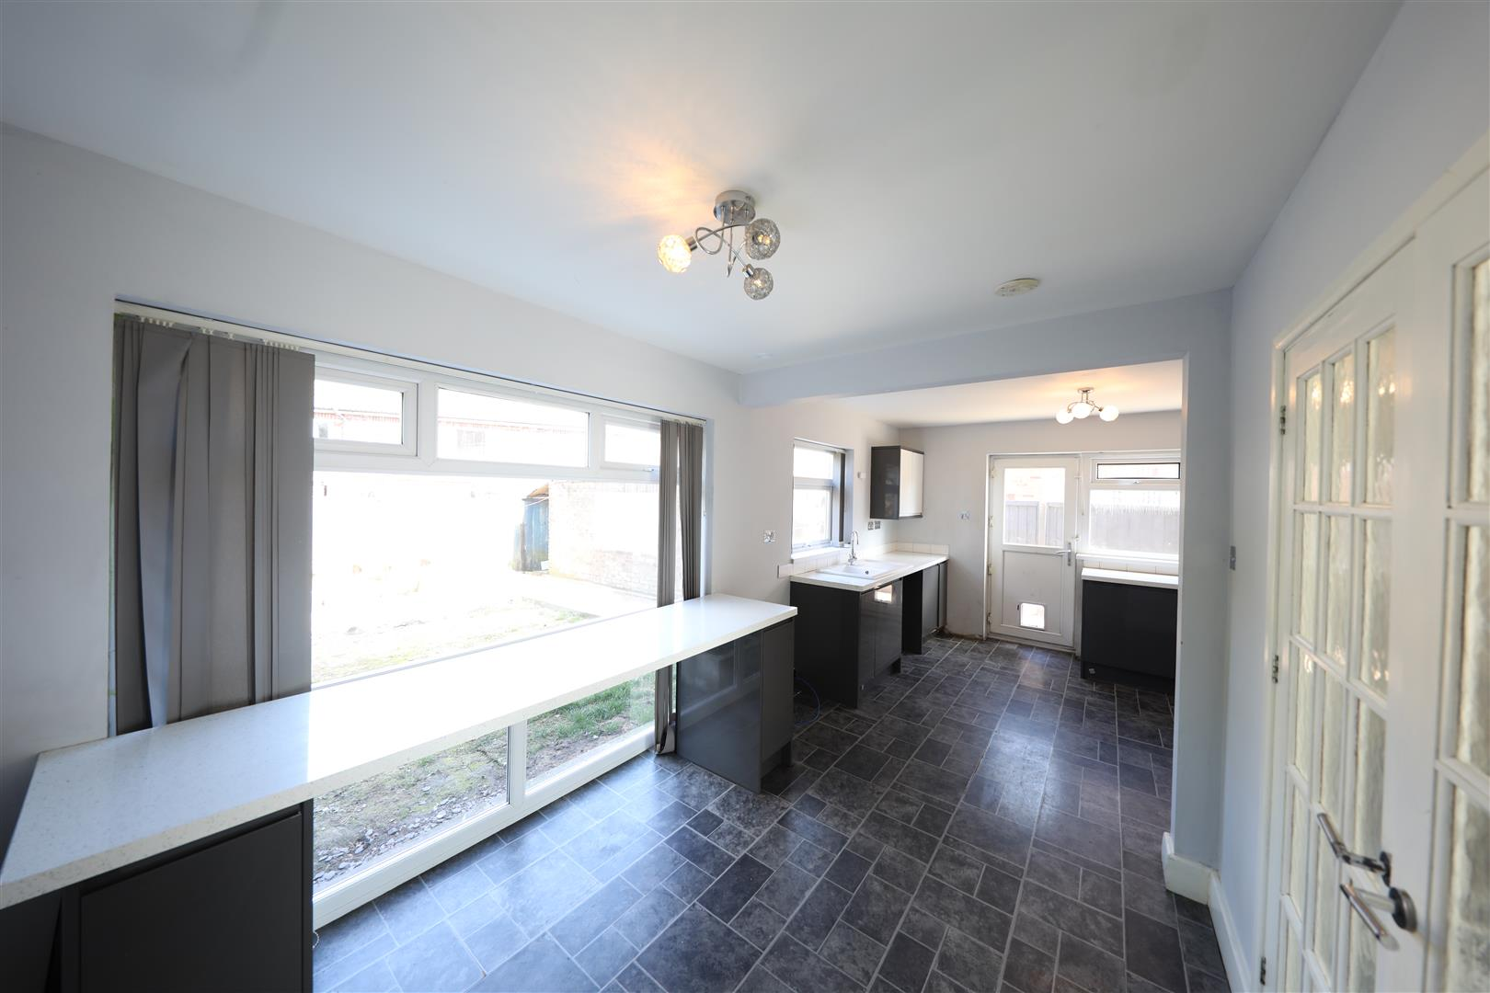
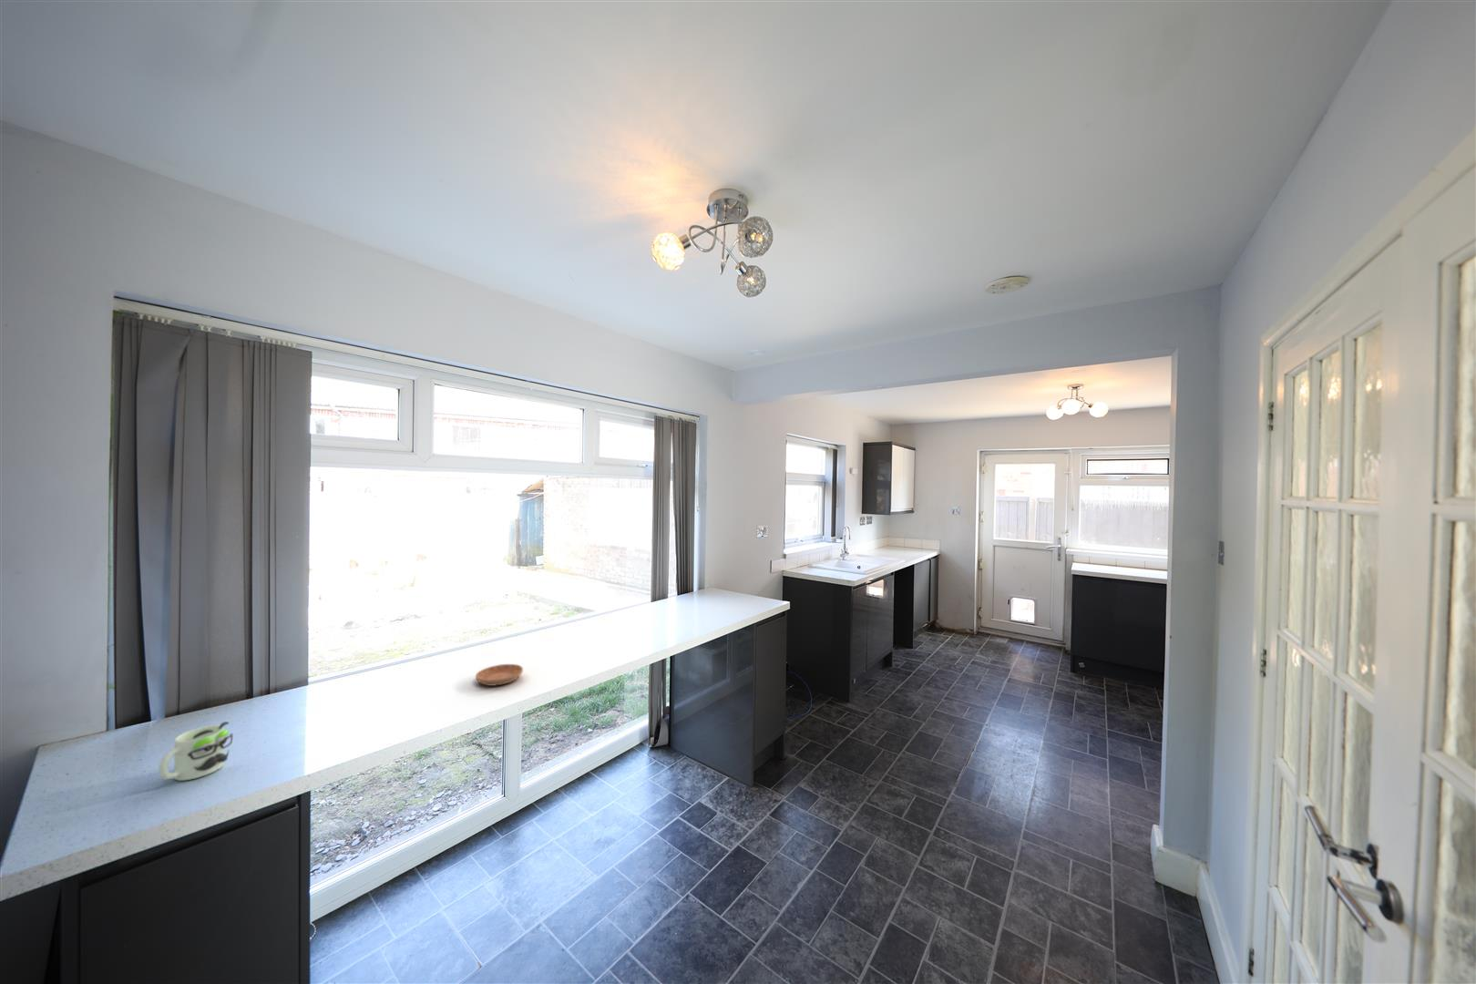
+ saucer (500, 675)
+ mug (194, 751)
